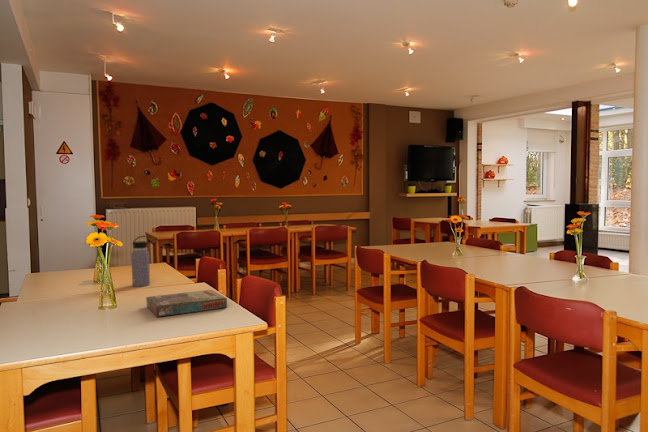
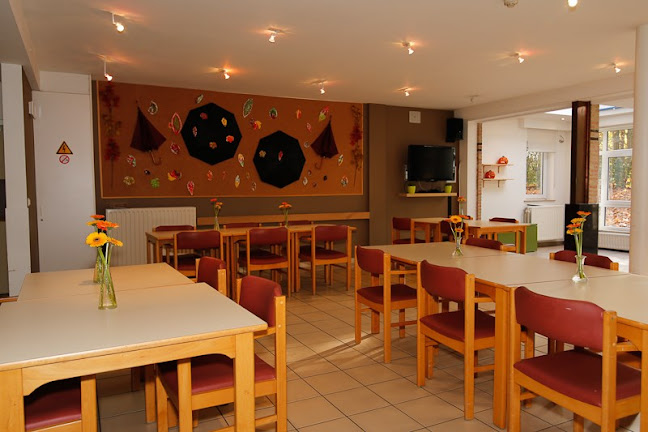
- water bottle (140, 260)
- board game (186, 302)
